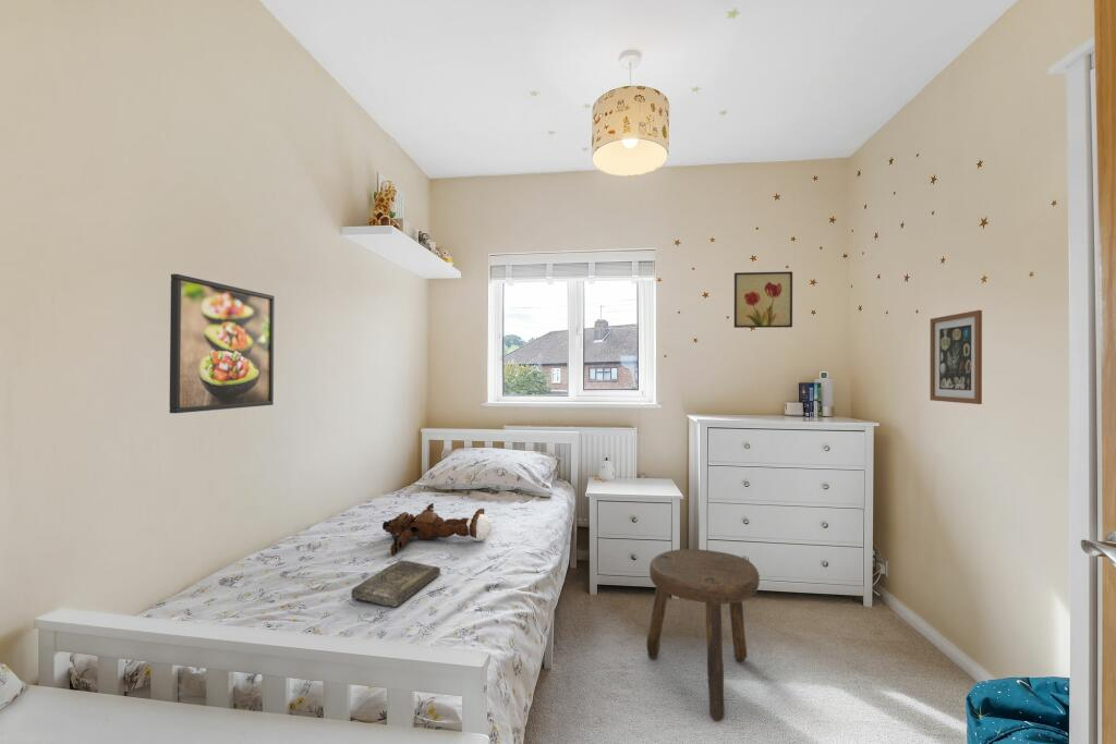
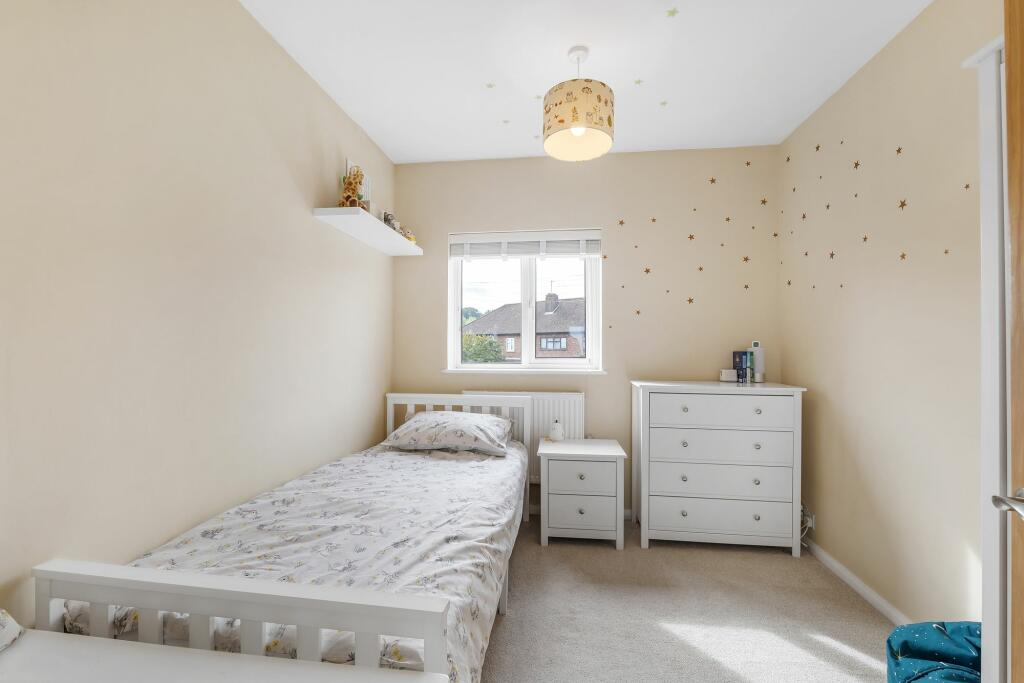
- wall art (762, 300)
- teddy bear (437, 523)
- book (398, 581)
- wall art (954, 358)
- stool (706, 623)
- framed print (228, 346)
